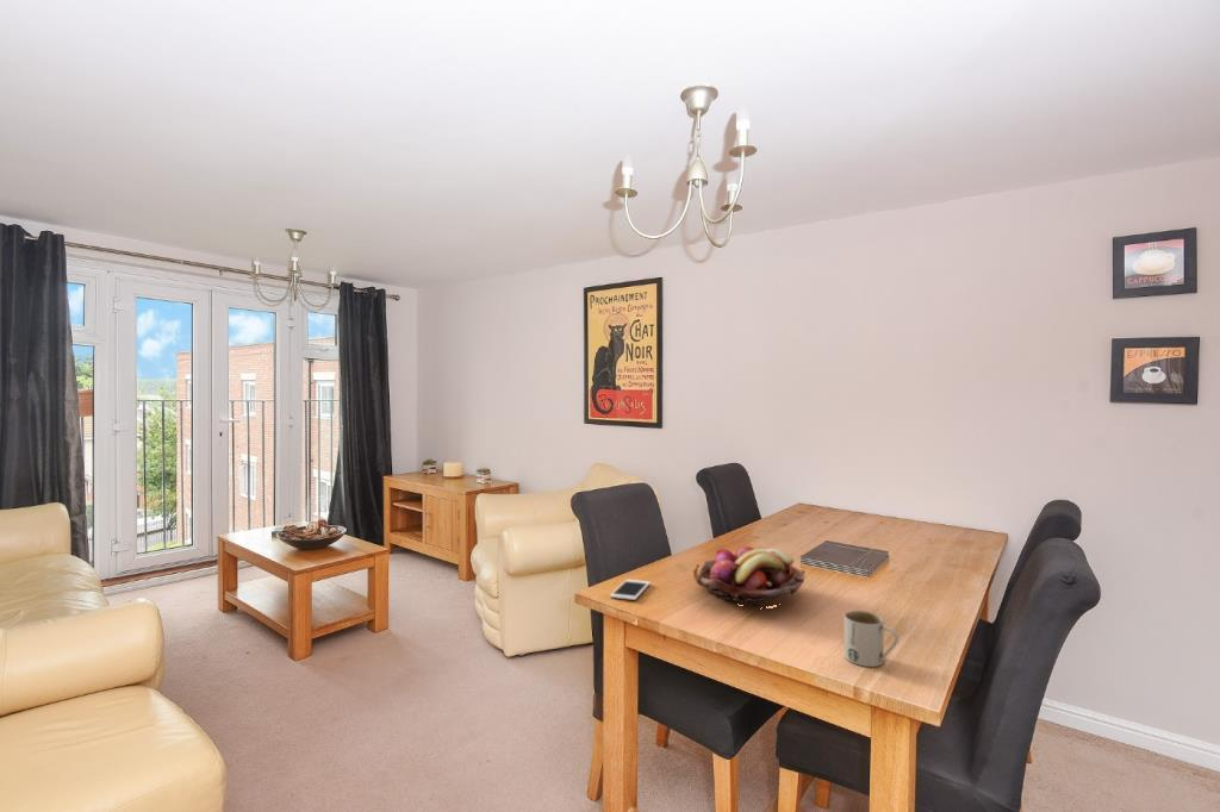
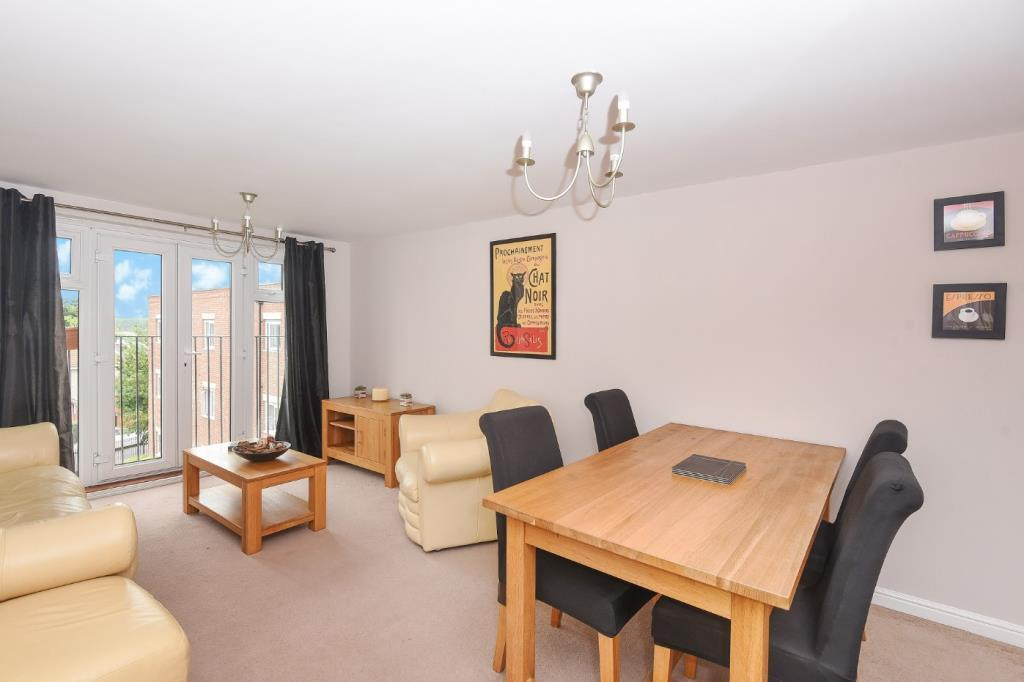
- fruit basket (748, 571)
- mug (871, 641)
- cell phone (630, 588)
